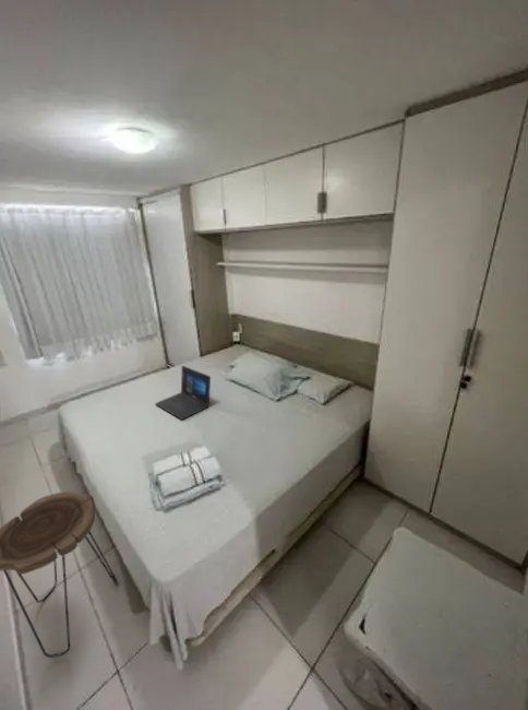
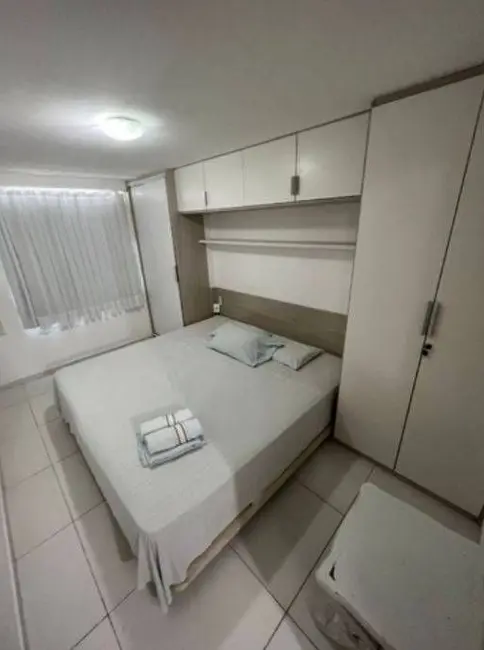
- laptop (181, 390)
- side table (56, 568)
